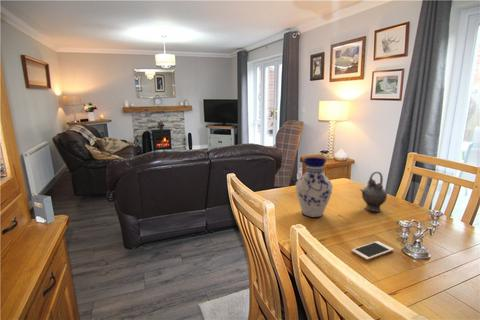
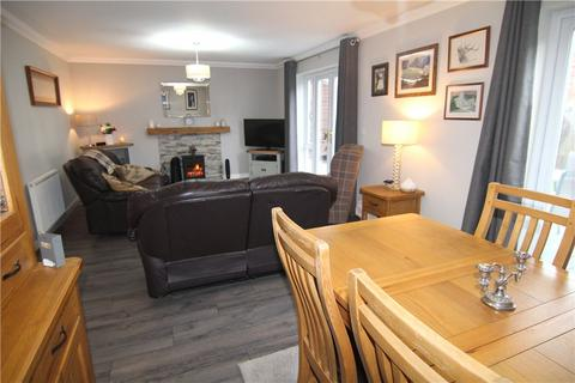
- cell phone (372, 250)
- teapot (372, 190)
- vase (313, 186)
